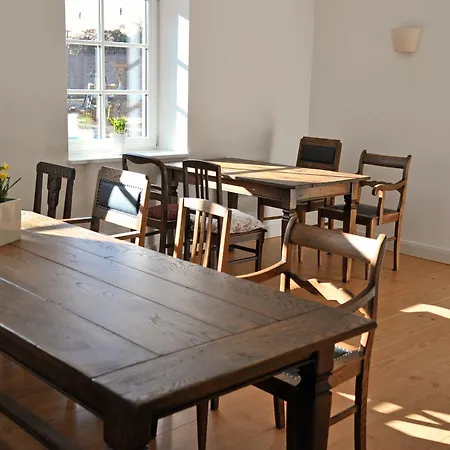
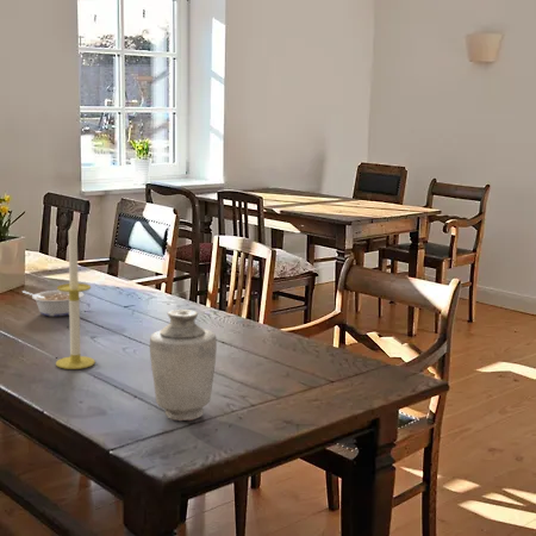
+ vase (182, 362)
+ legume (56, 301)
+ candle (74, 293)
